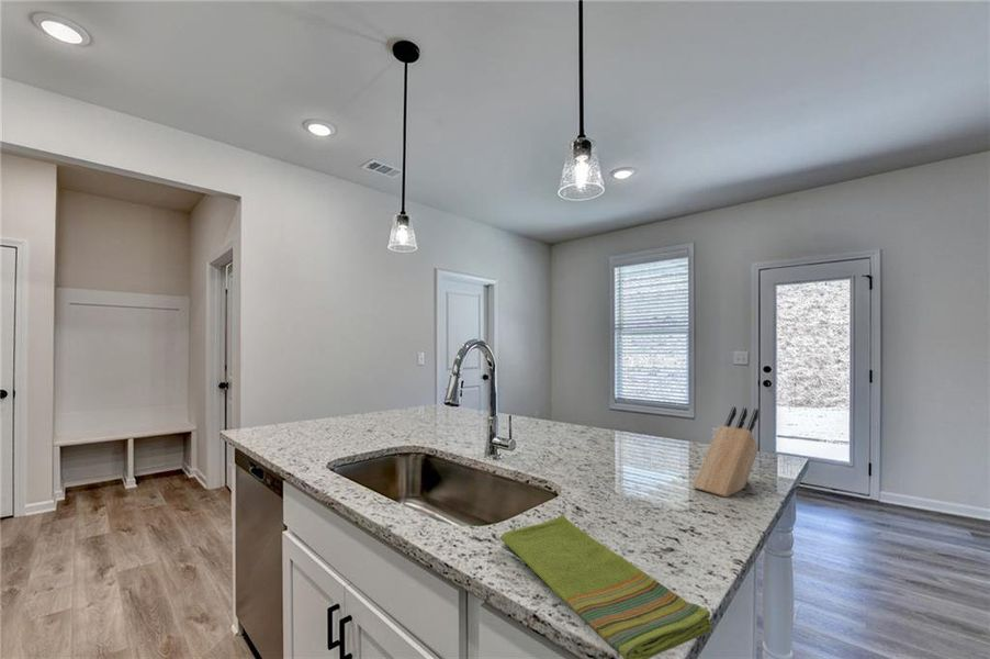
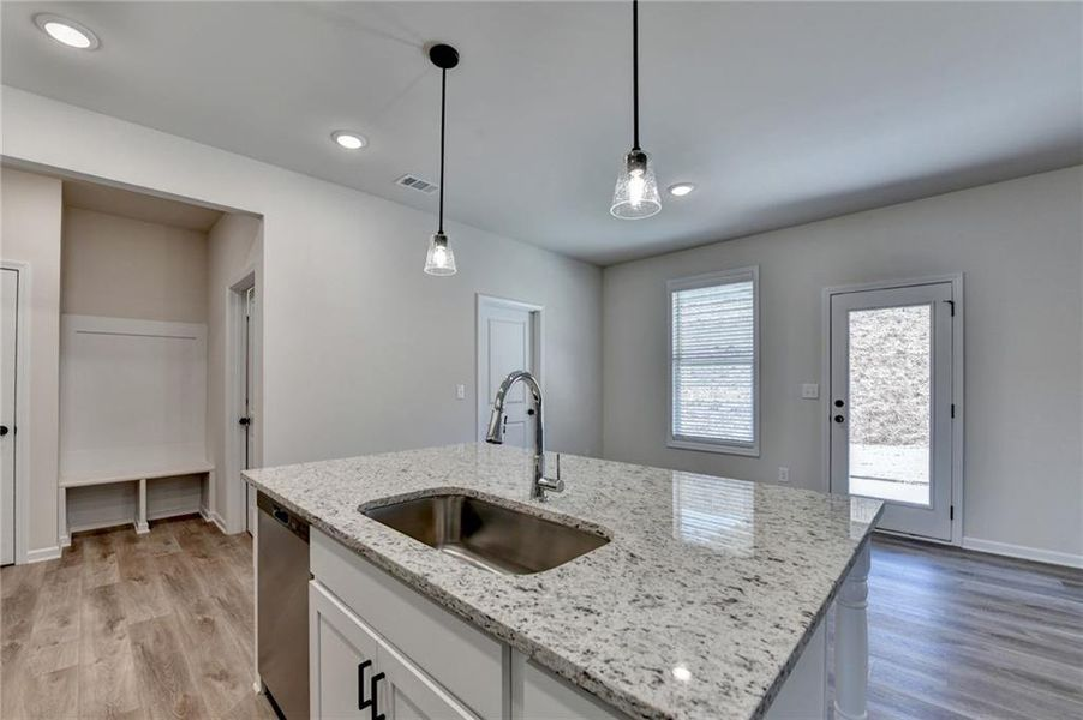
- dish towel (587, 570)
- knife block (729, 447)
